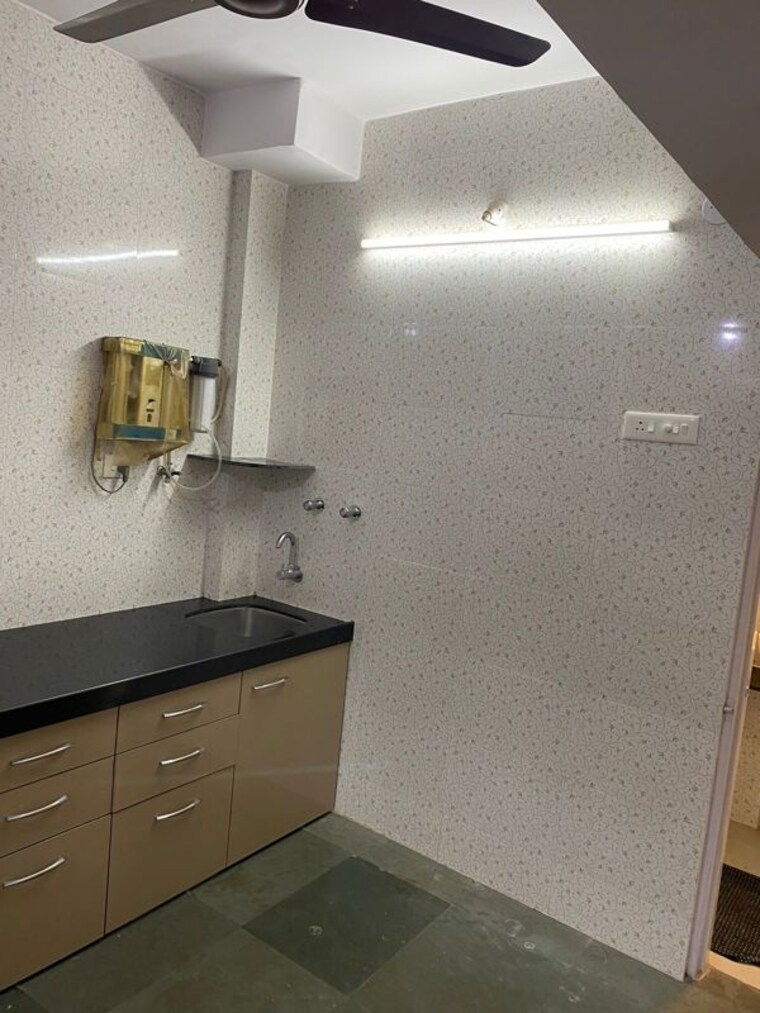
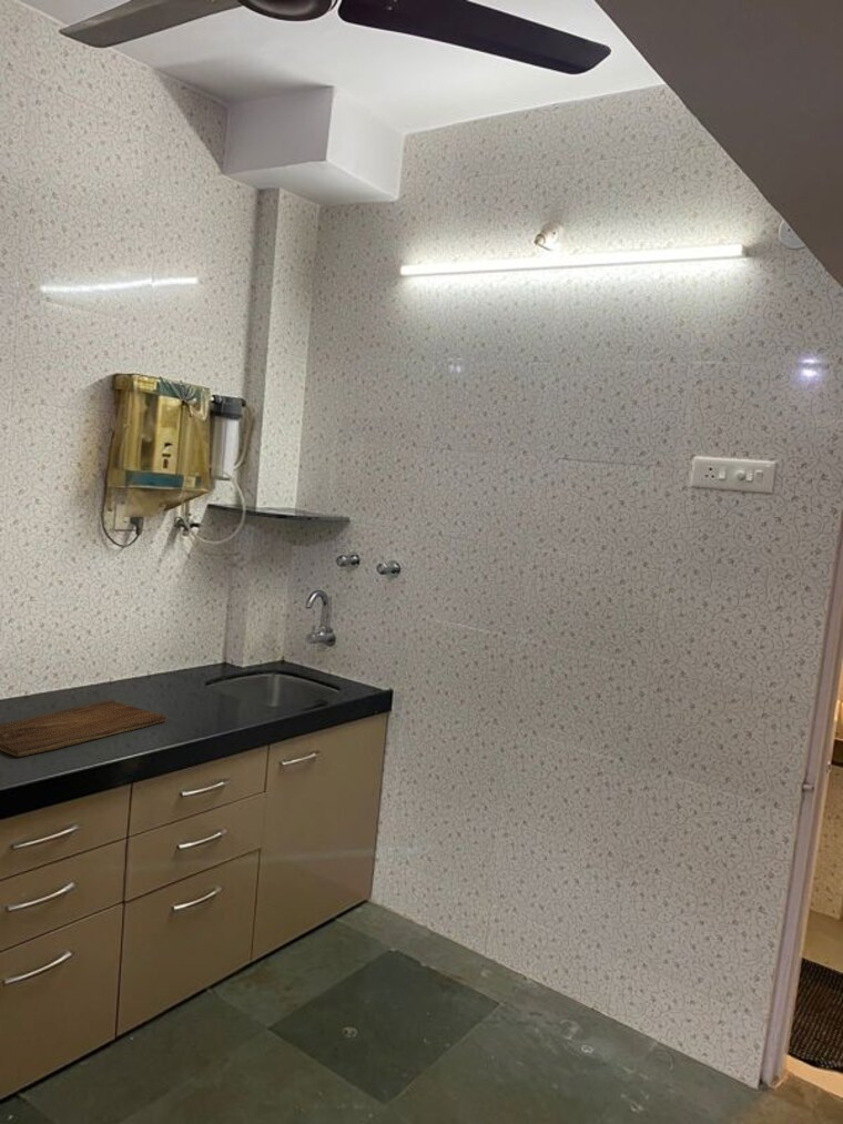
+ cutting board (71, 726)
